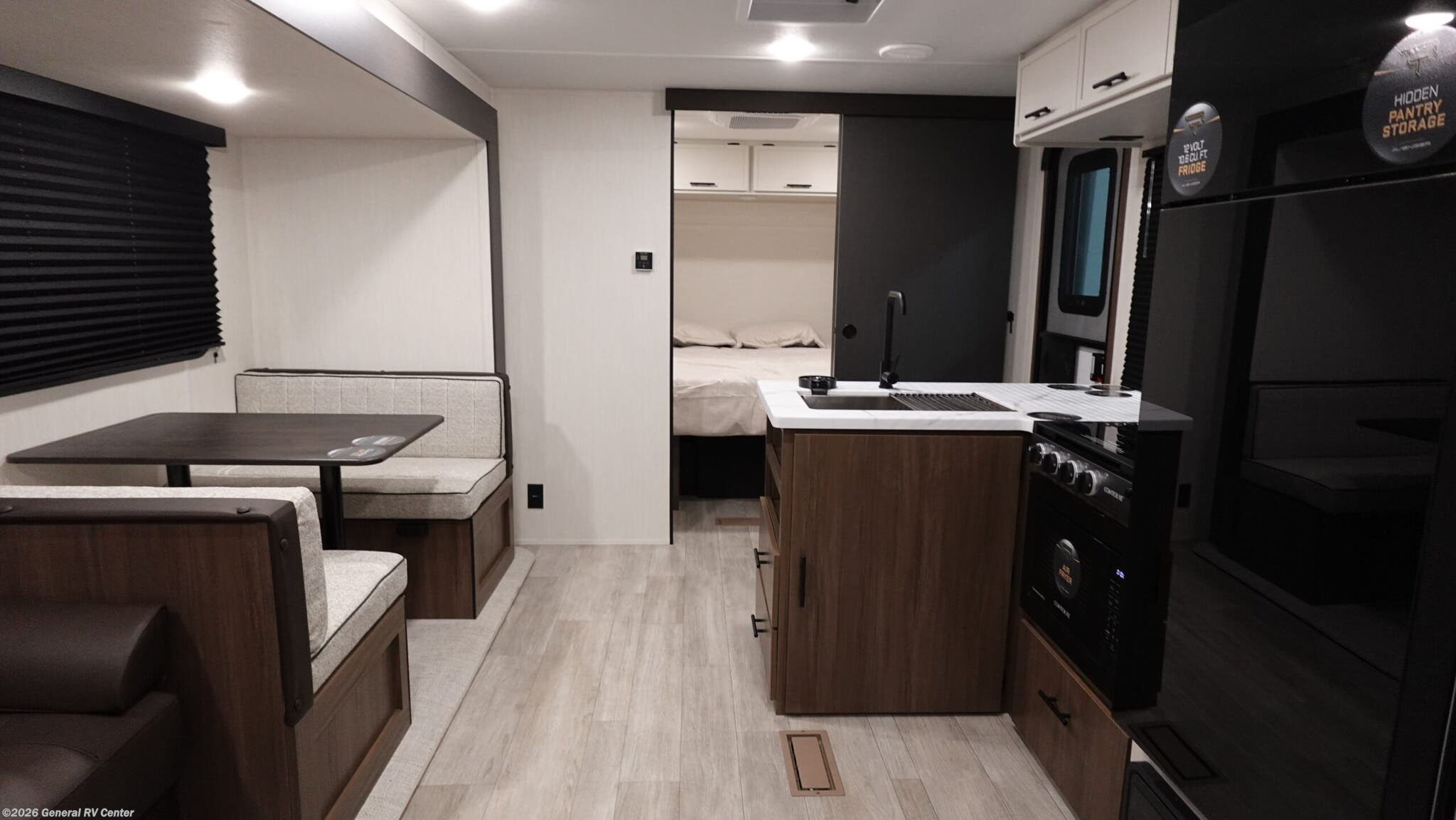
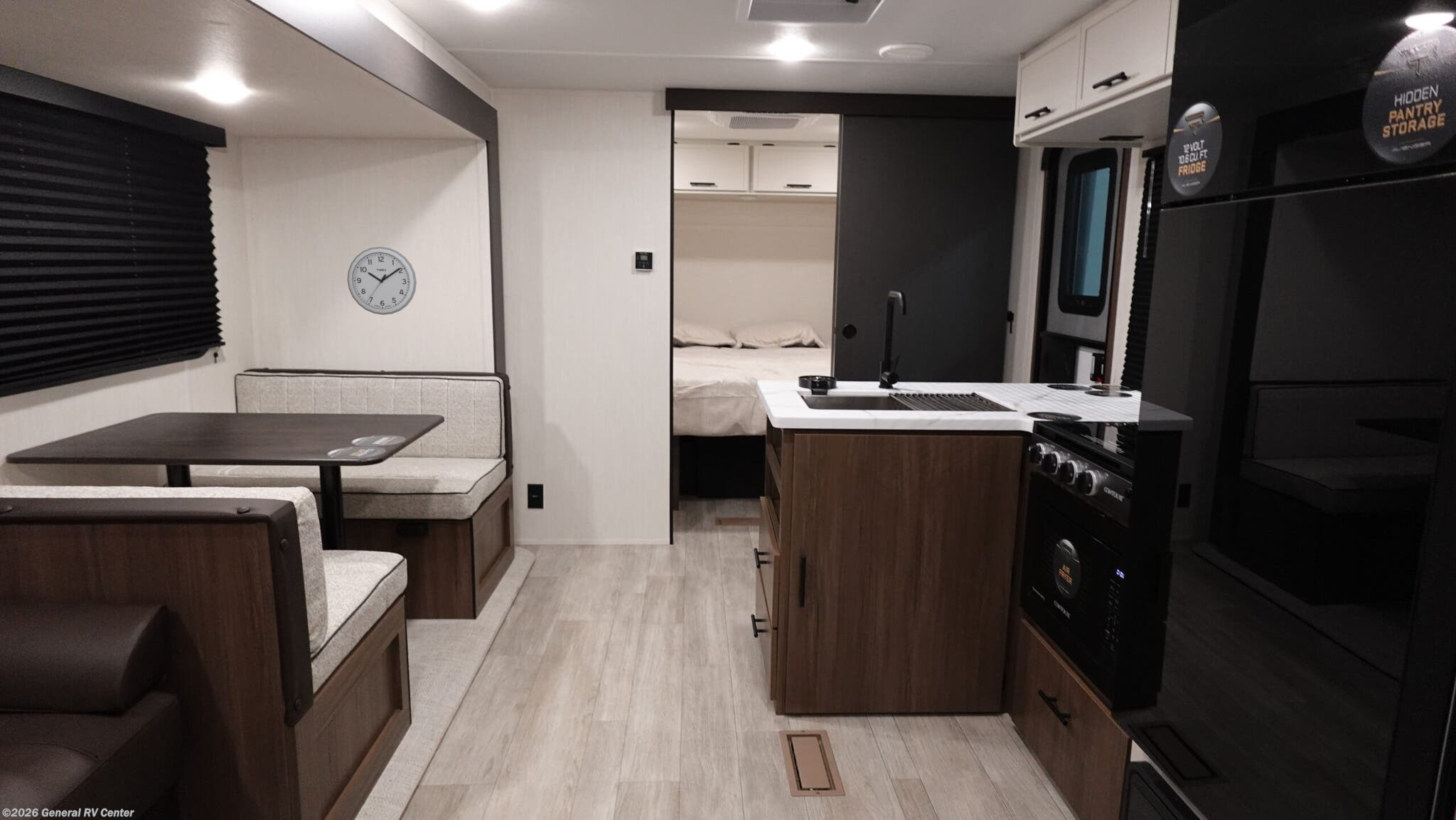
+ wall clock (381, 281)
